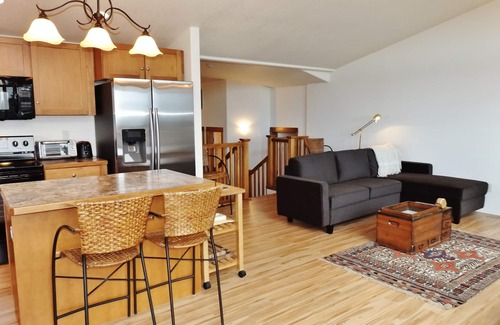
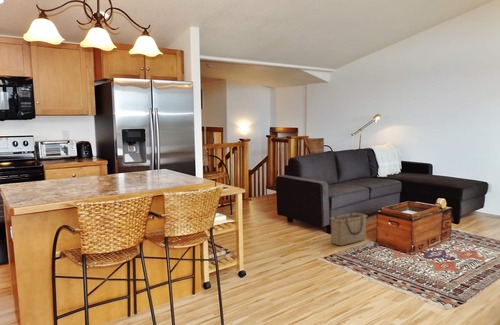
+ basket (348, 228)
